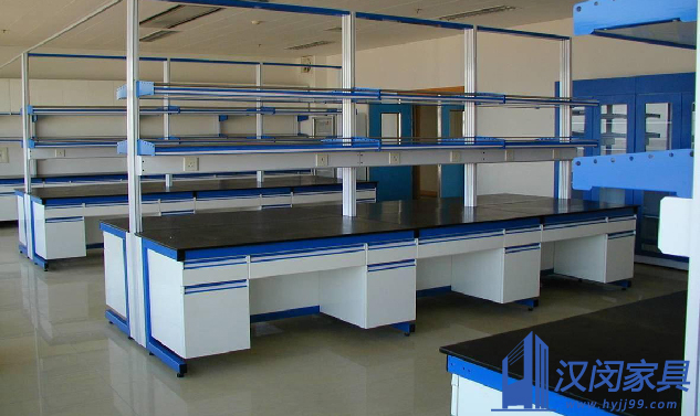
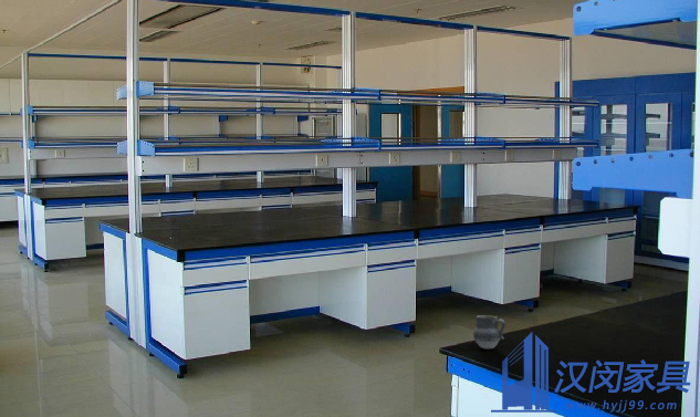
+ cup (489, 331)
